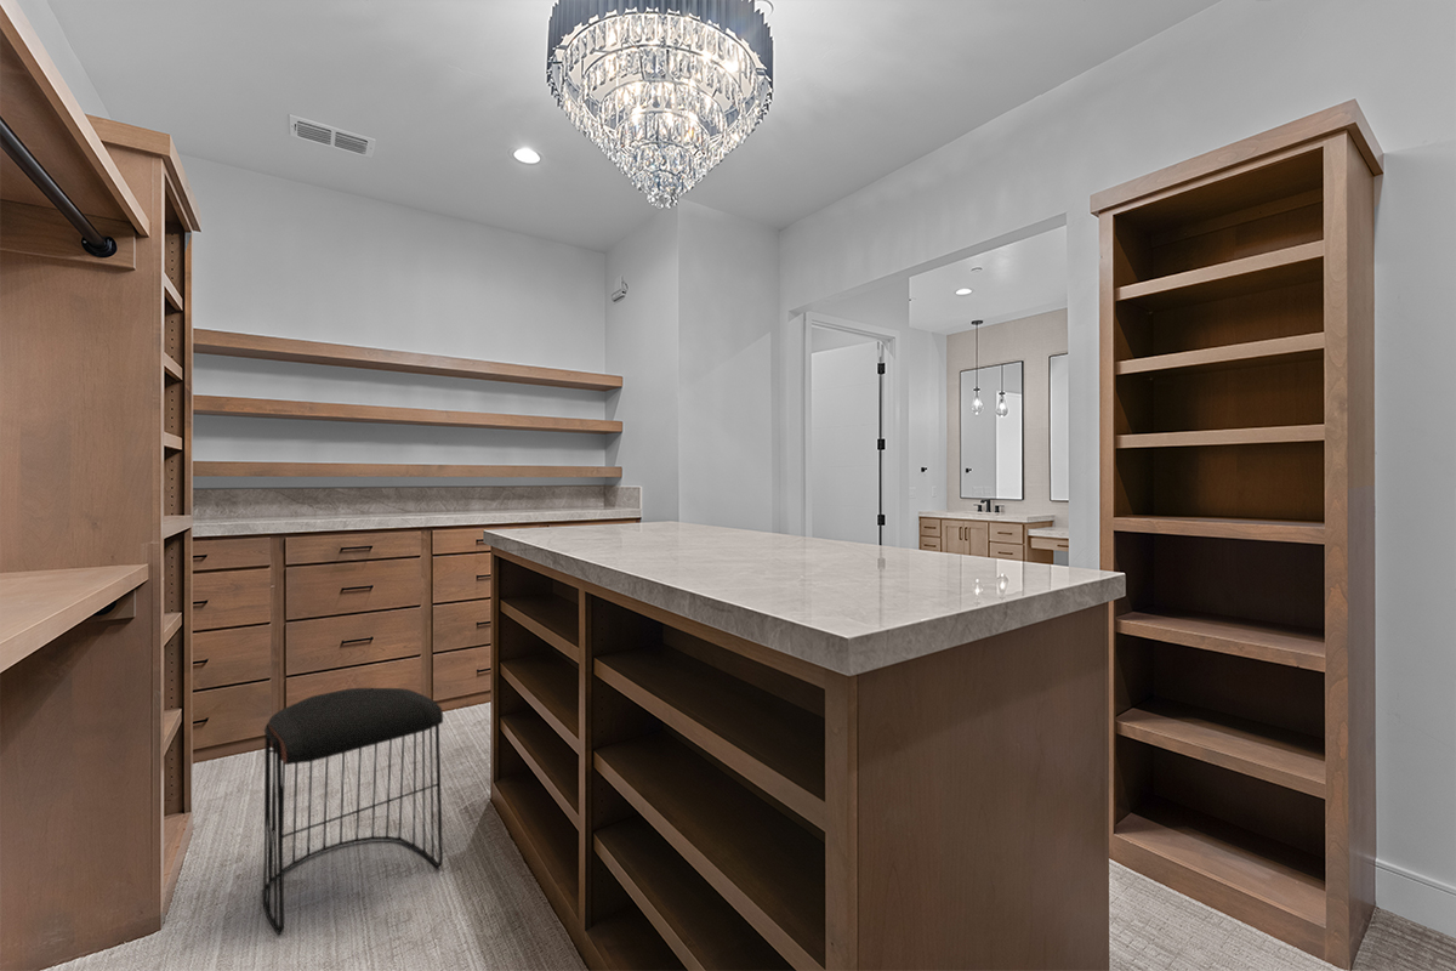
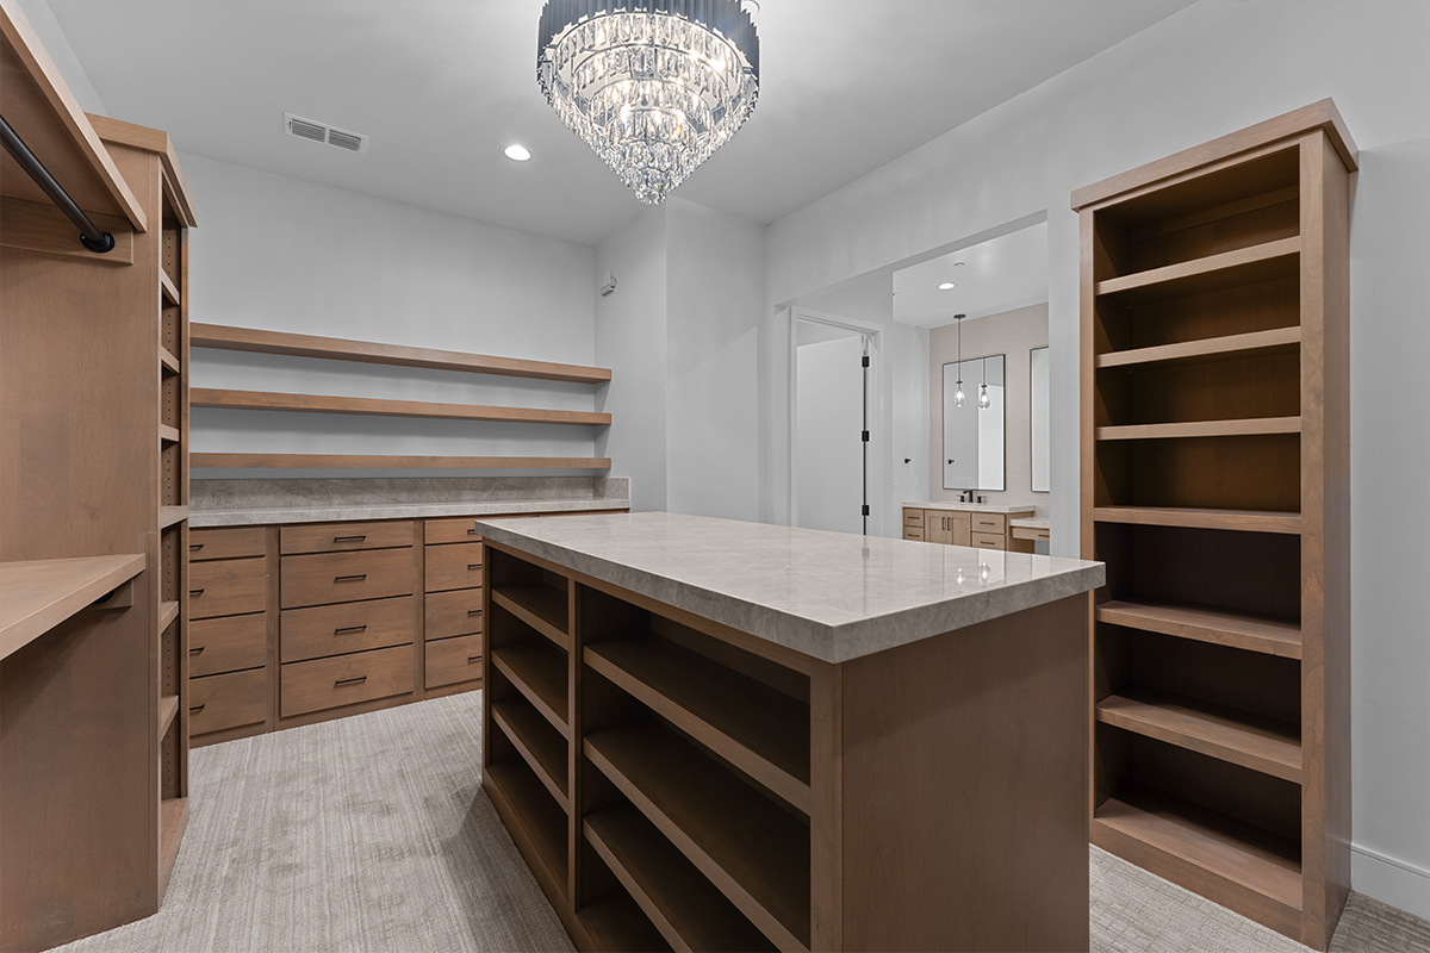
- stool (342, 789)
